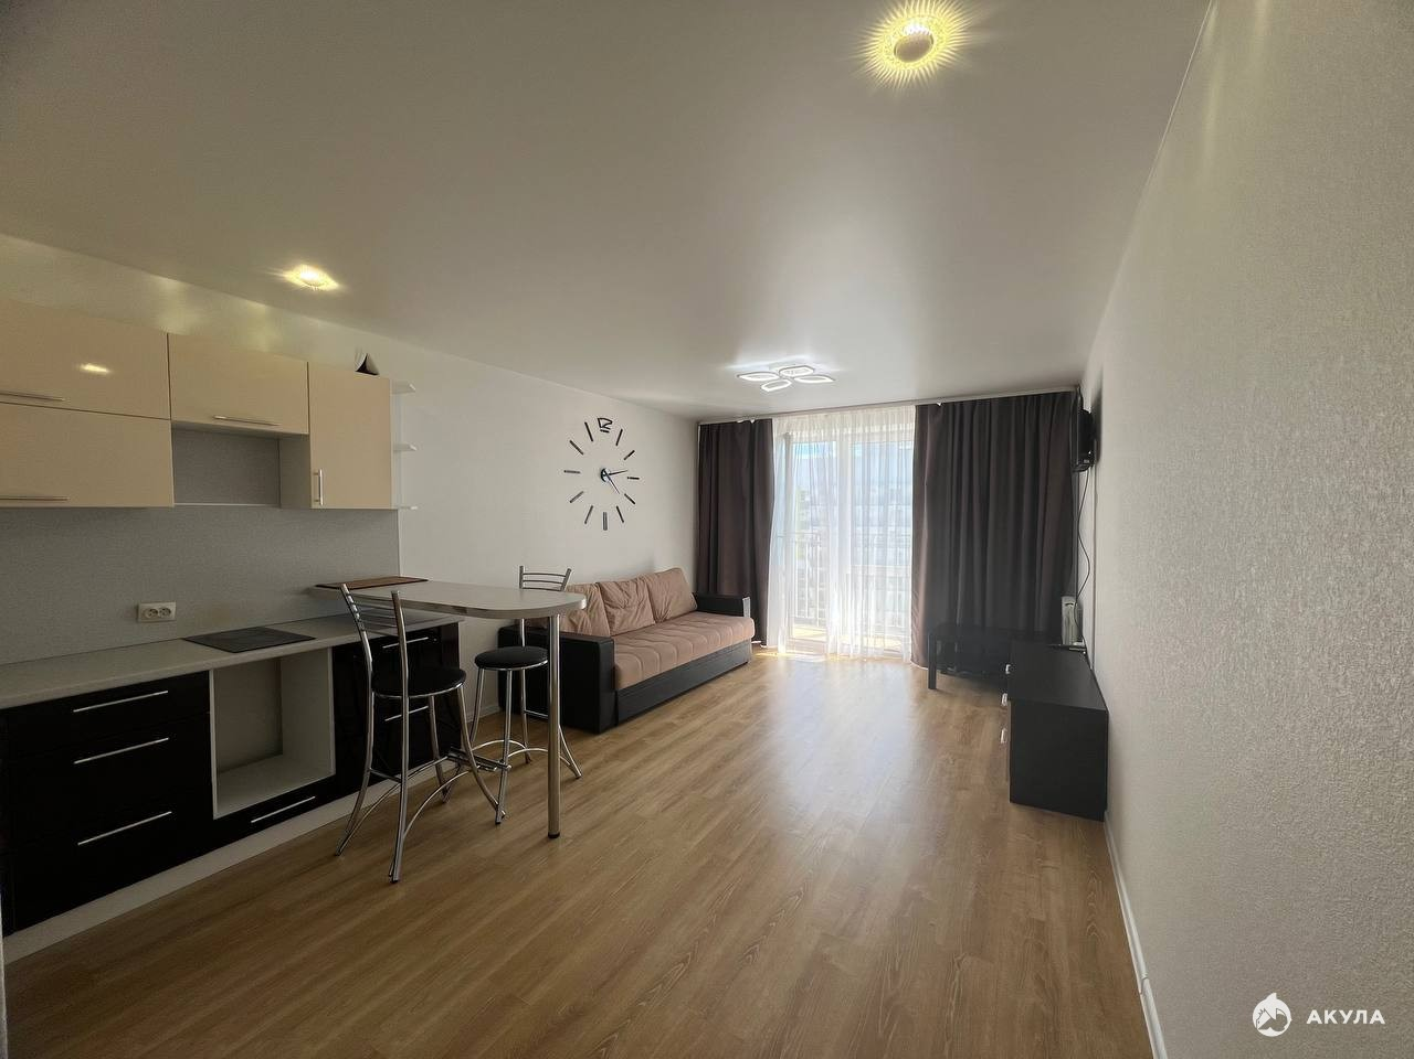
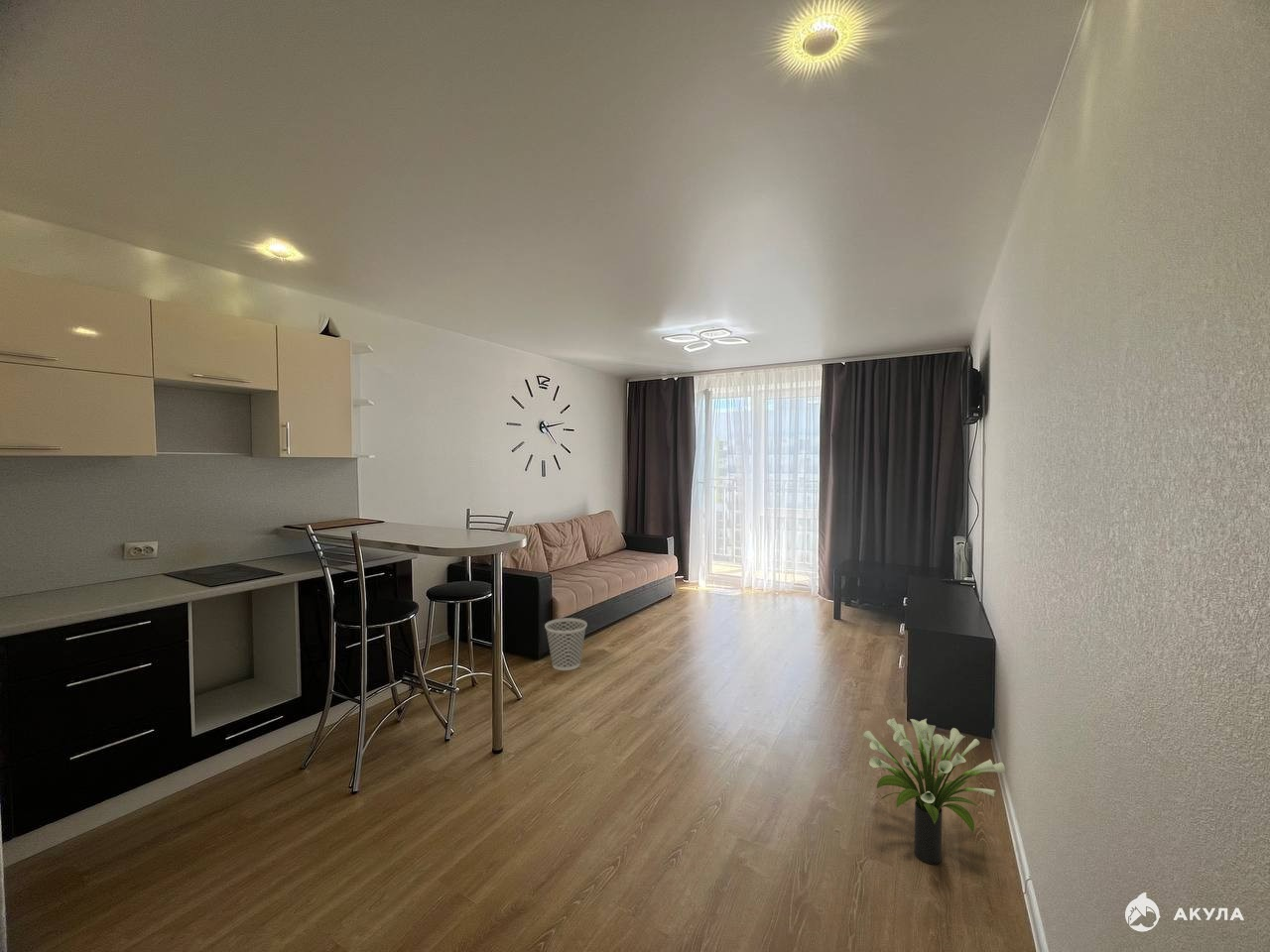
+ wastebasket (566, 645)
+ potted plant (929, 792)
